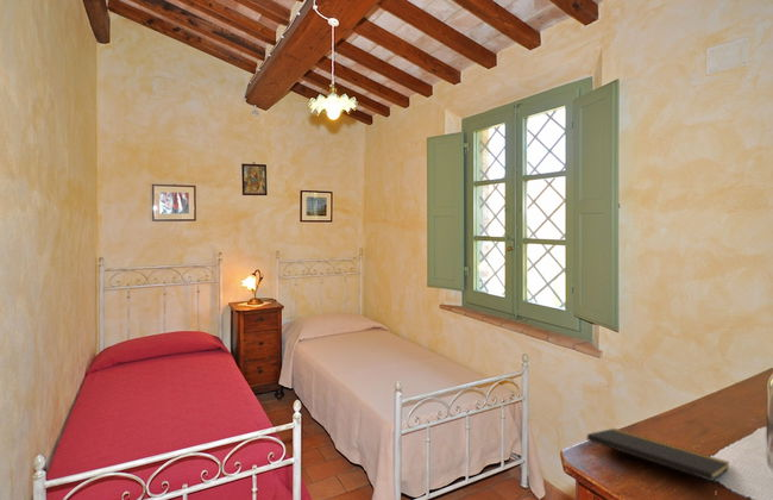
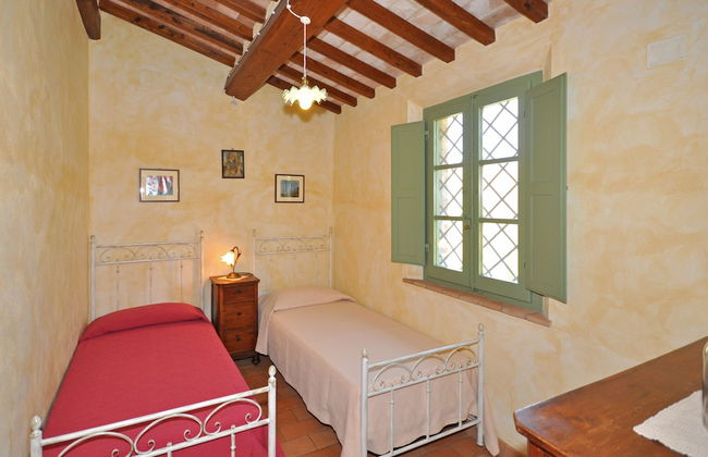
- notepad (655, 450)
